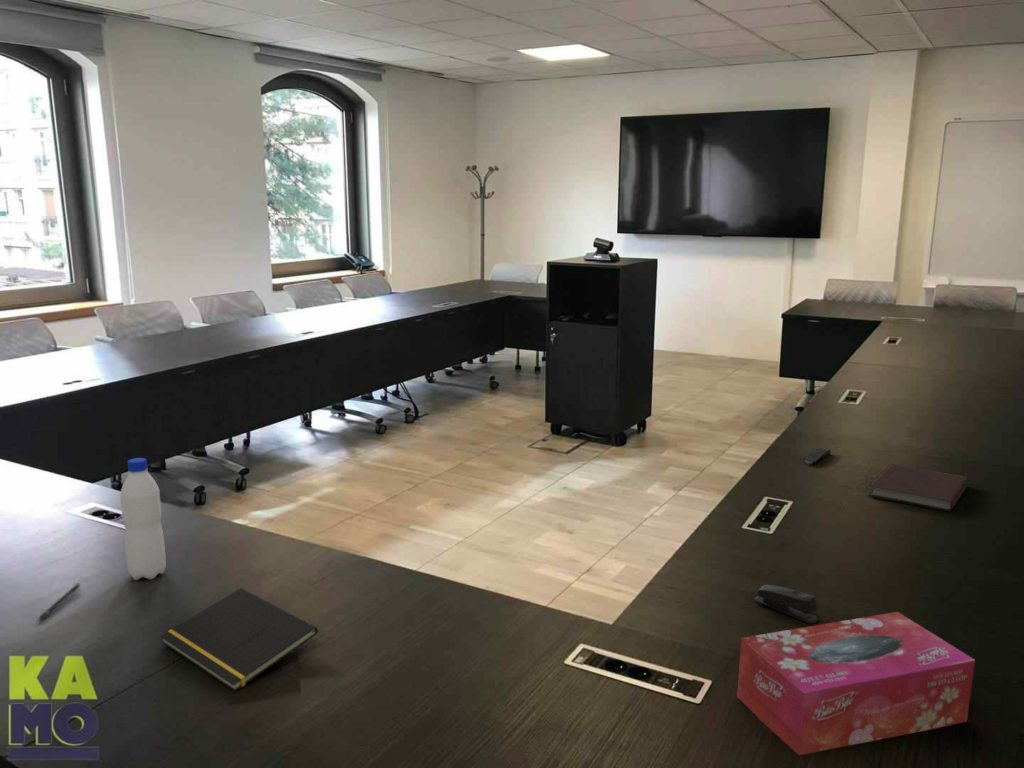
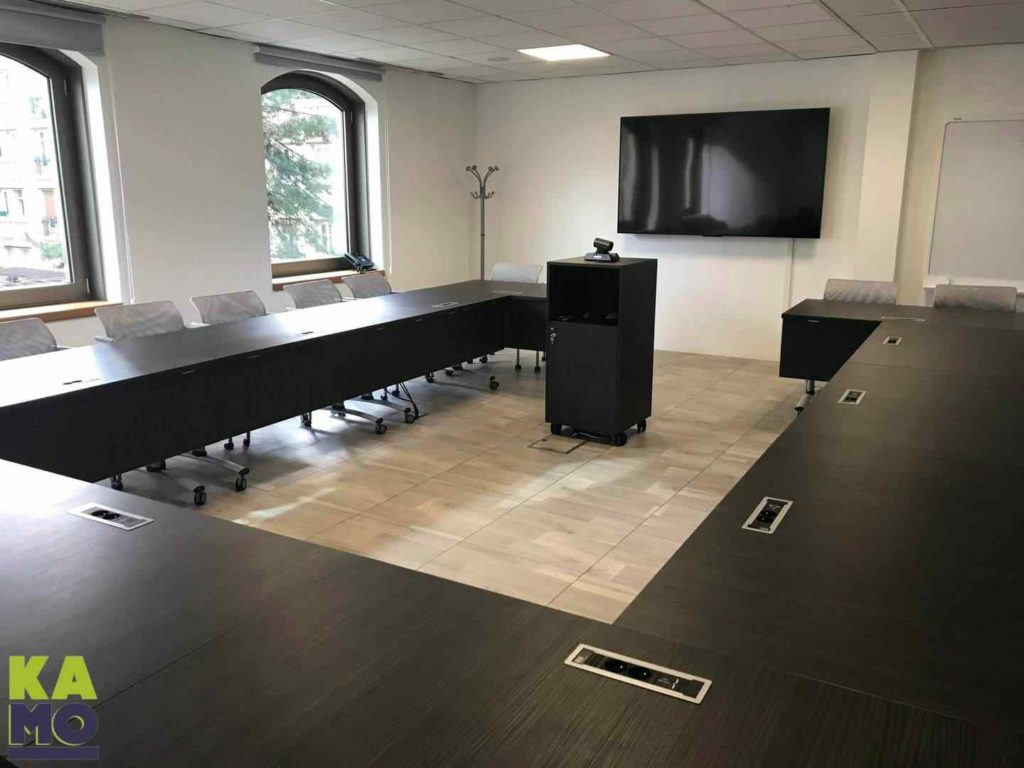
- pen (59, 601)
- notebook (919, 486)
- water bottle (142, 517)
- stapler (786, 598)
- notepad (238, 634)
- tissue box (852, 679)
- remote control (816, 455)
